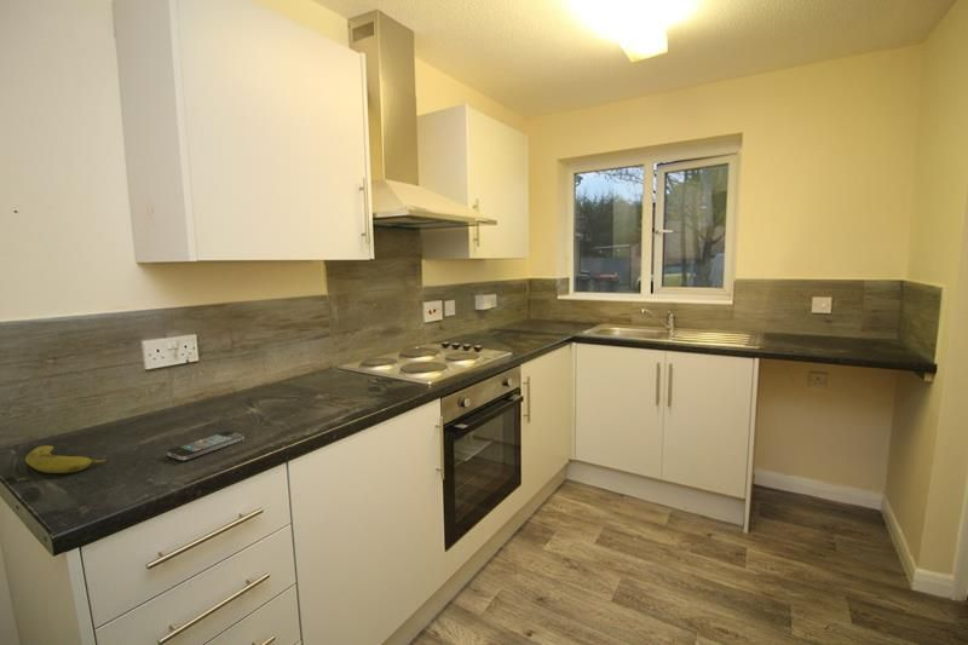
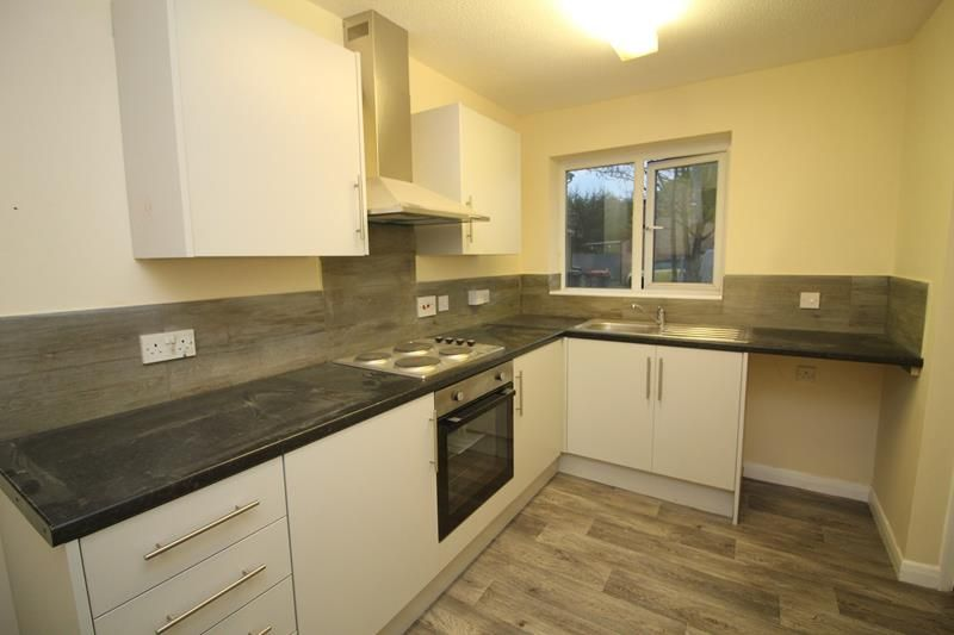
- fruit (59, 456)
- smartphone (207, 444)
